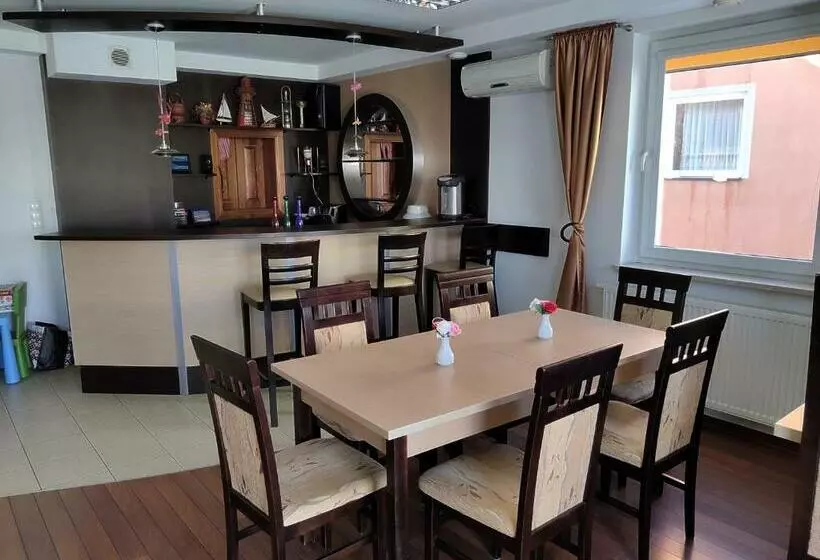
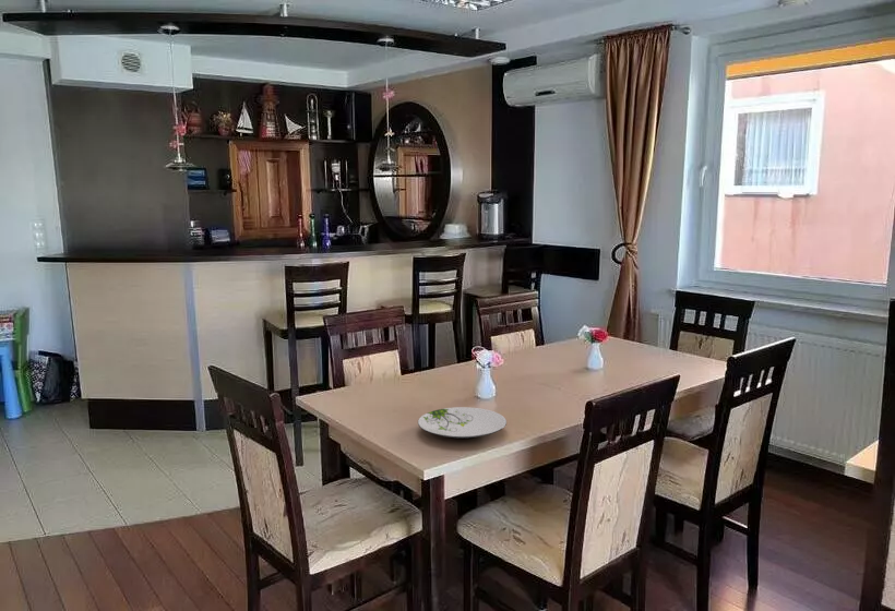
+ plate (462, 426)
